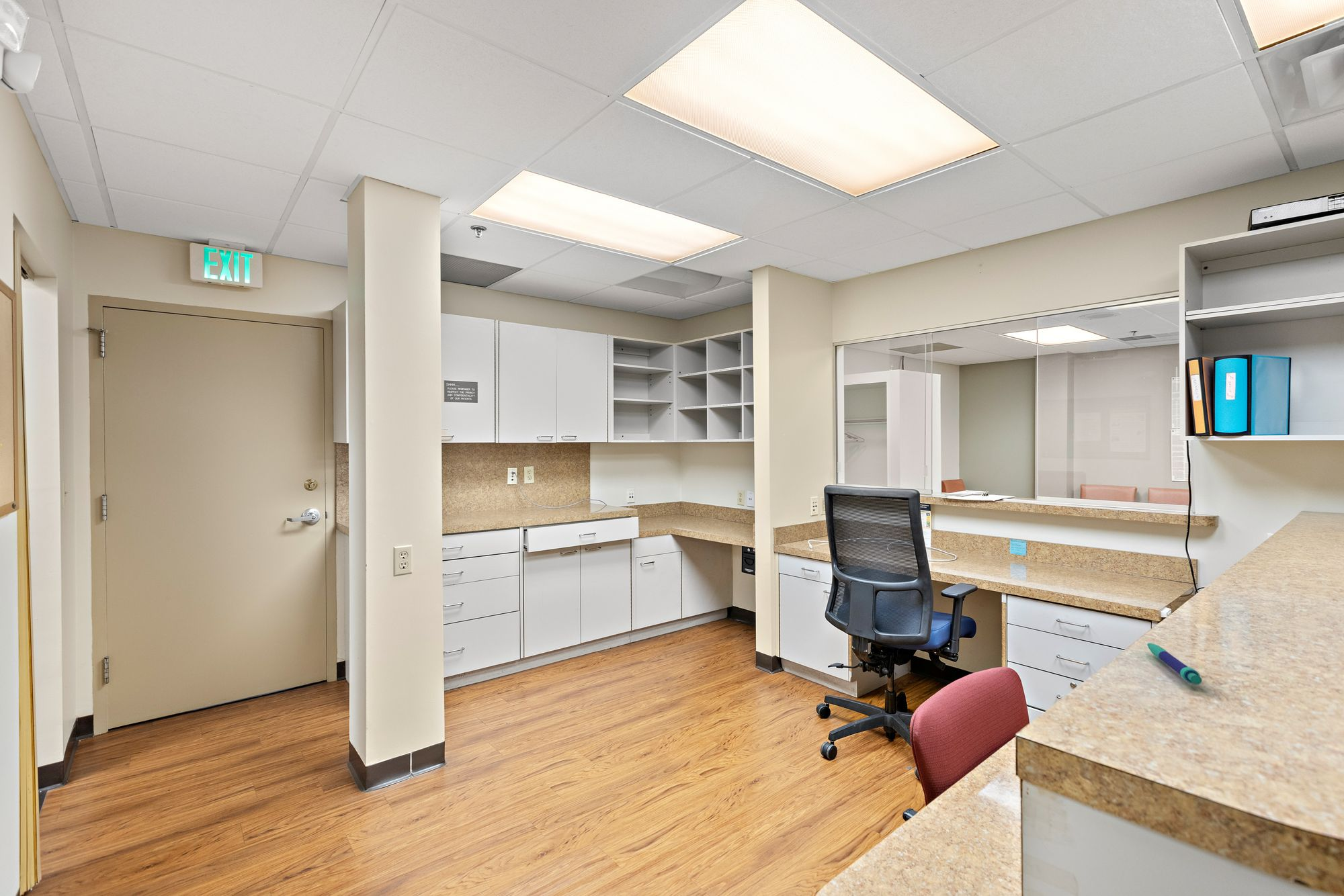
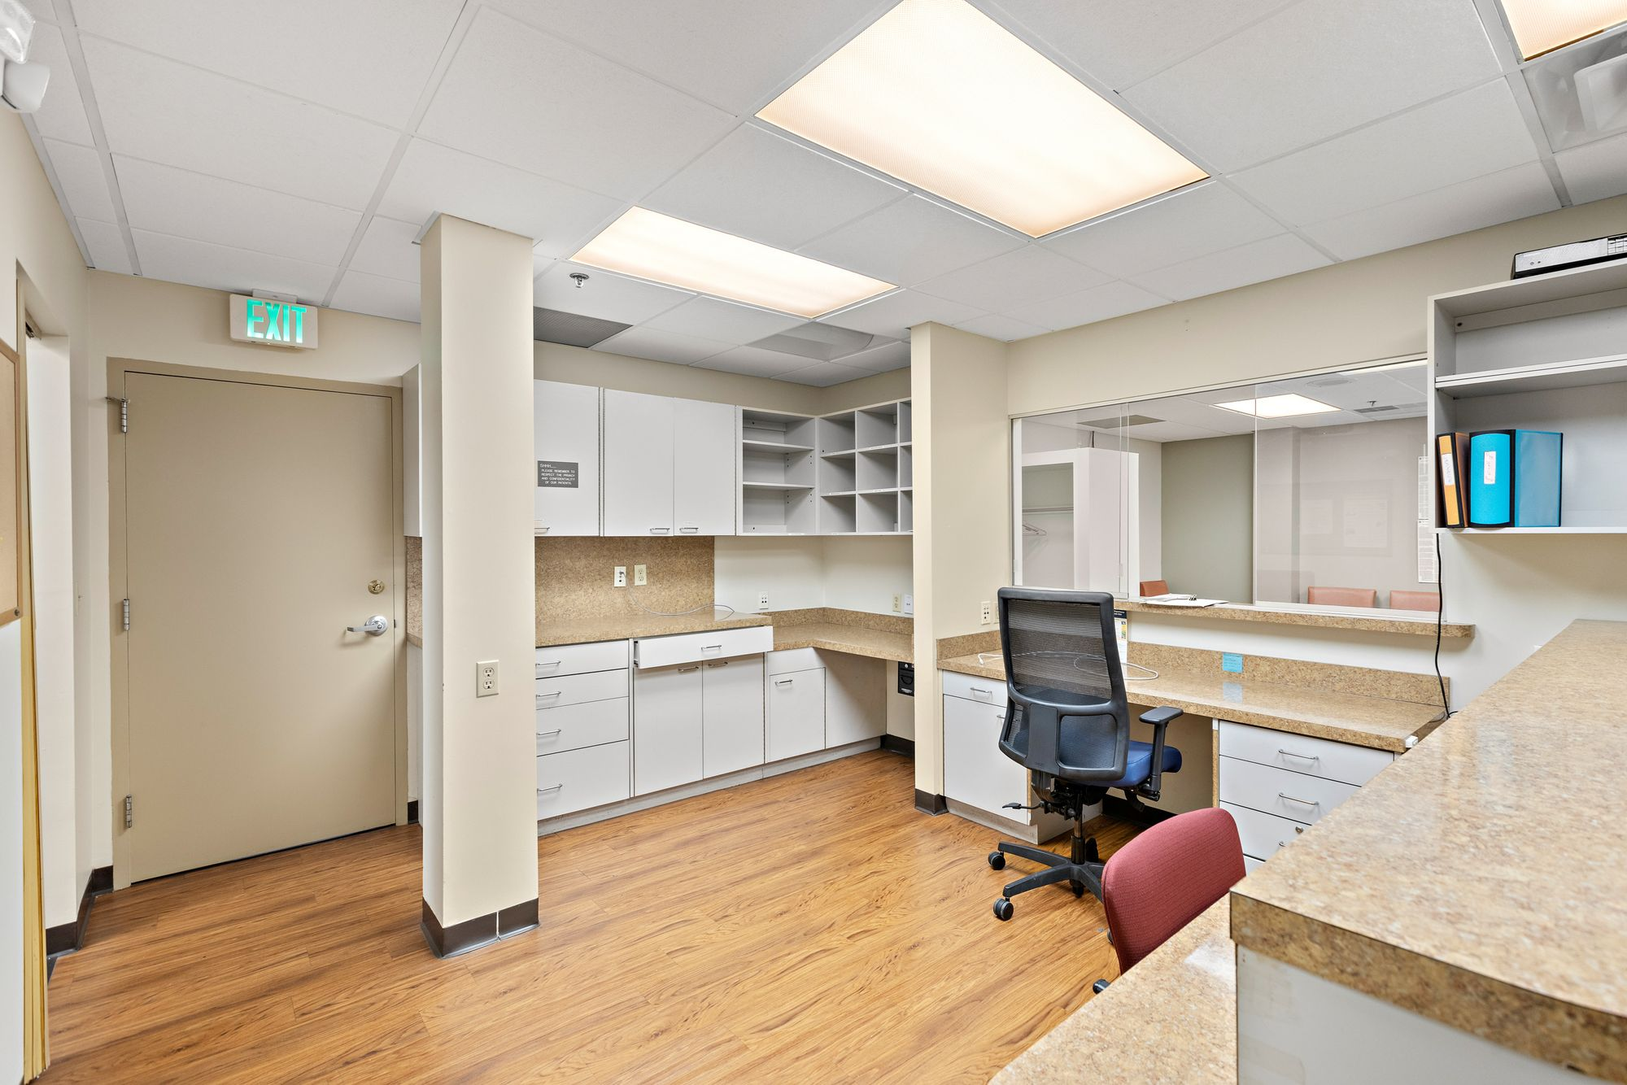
- pen (1171, 659)
